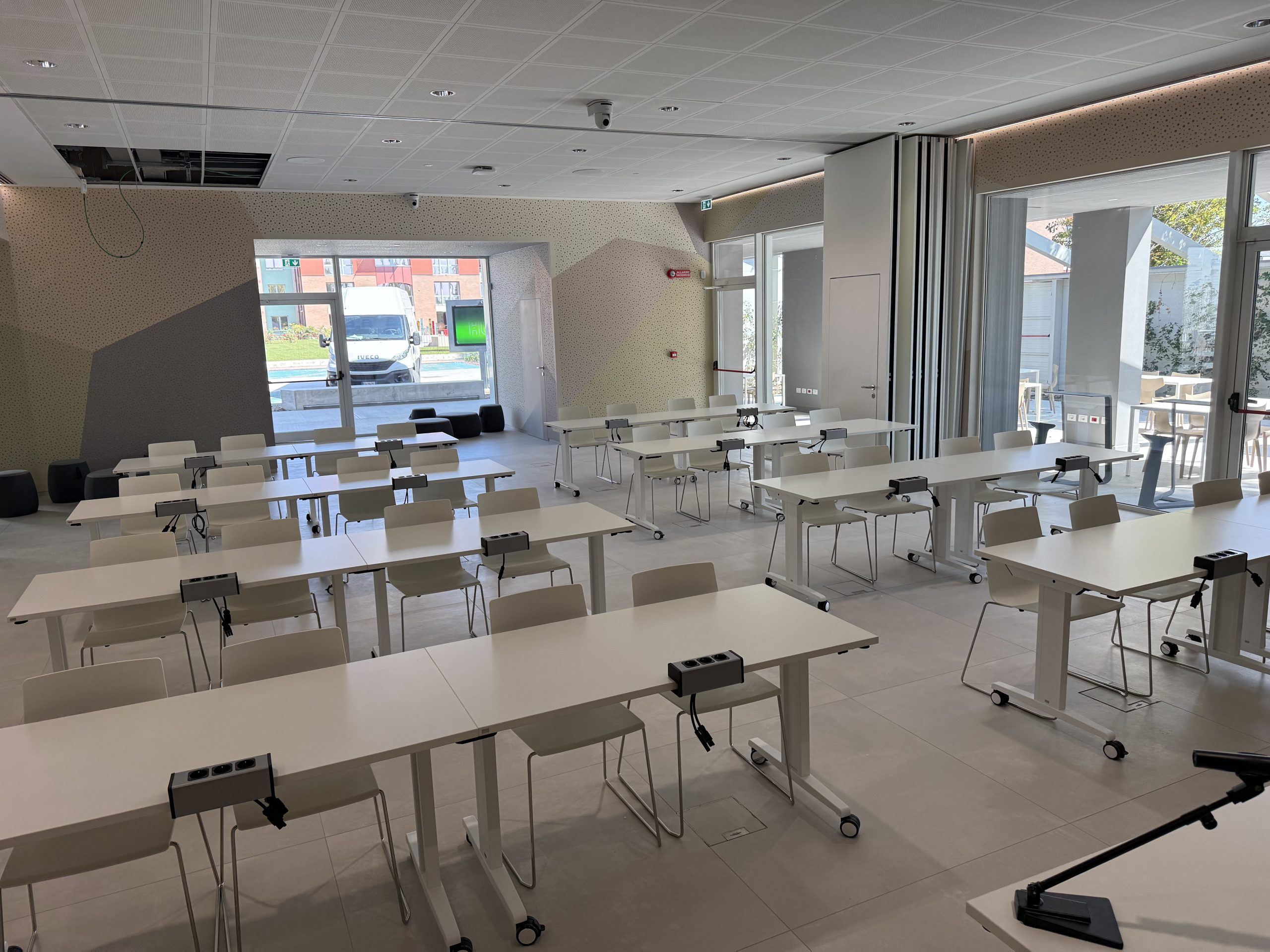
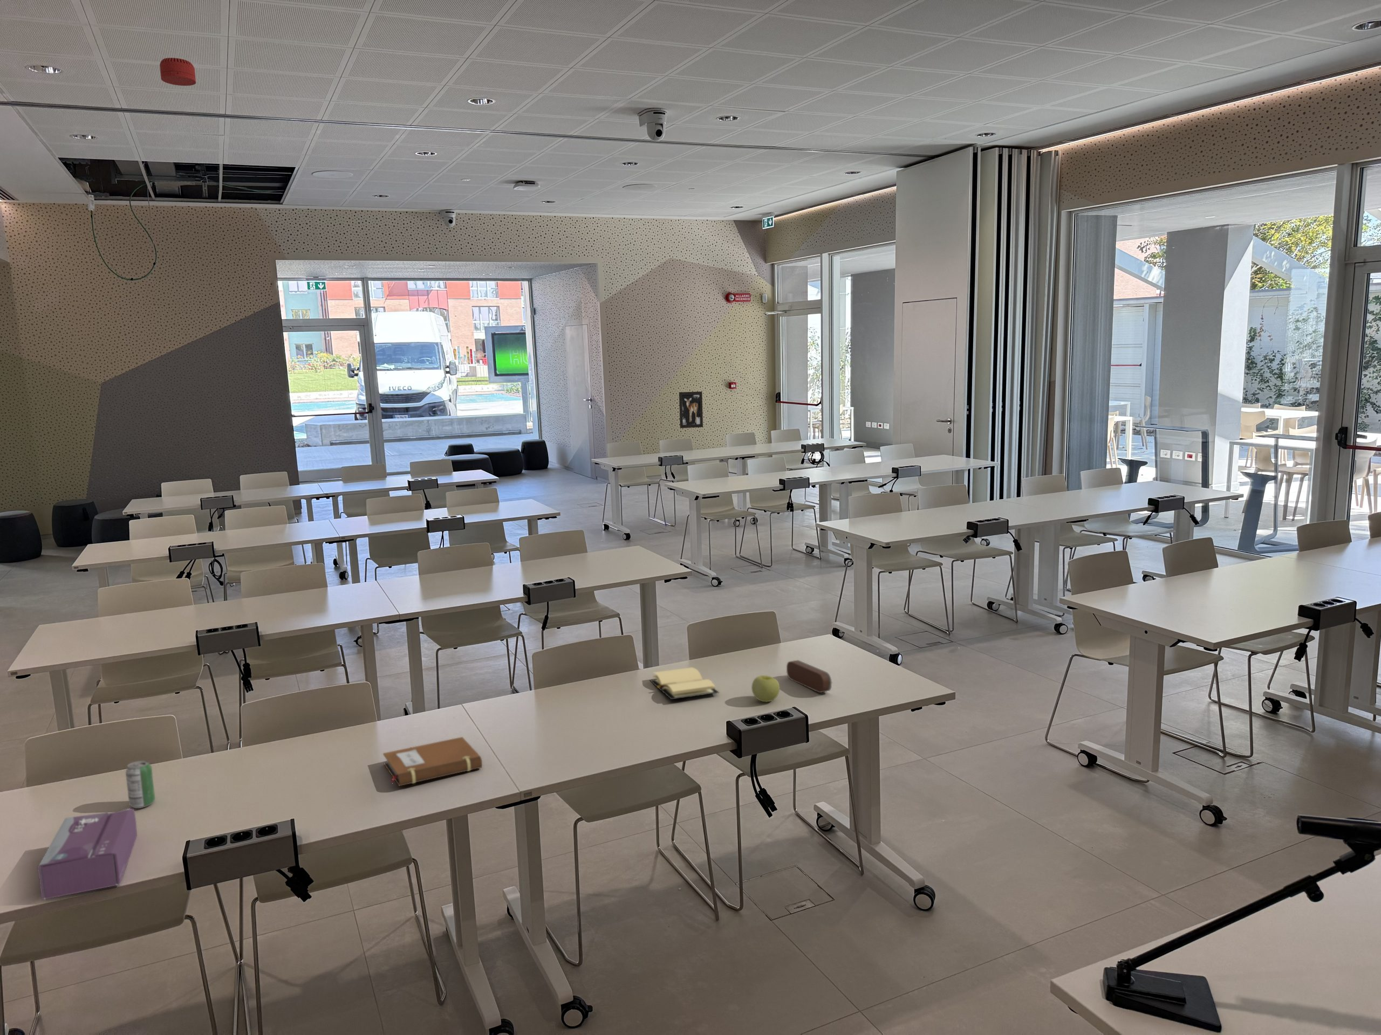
+ smoke detector (177, 71)
+ pencil case (809, 675)
+ beverage can (140, 784)
+ book (682, 683)
+ apple (766, 688)
+ notebook (430, 761)
+ tissue box (90, 850)
+ wall art (690, 410)
